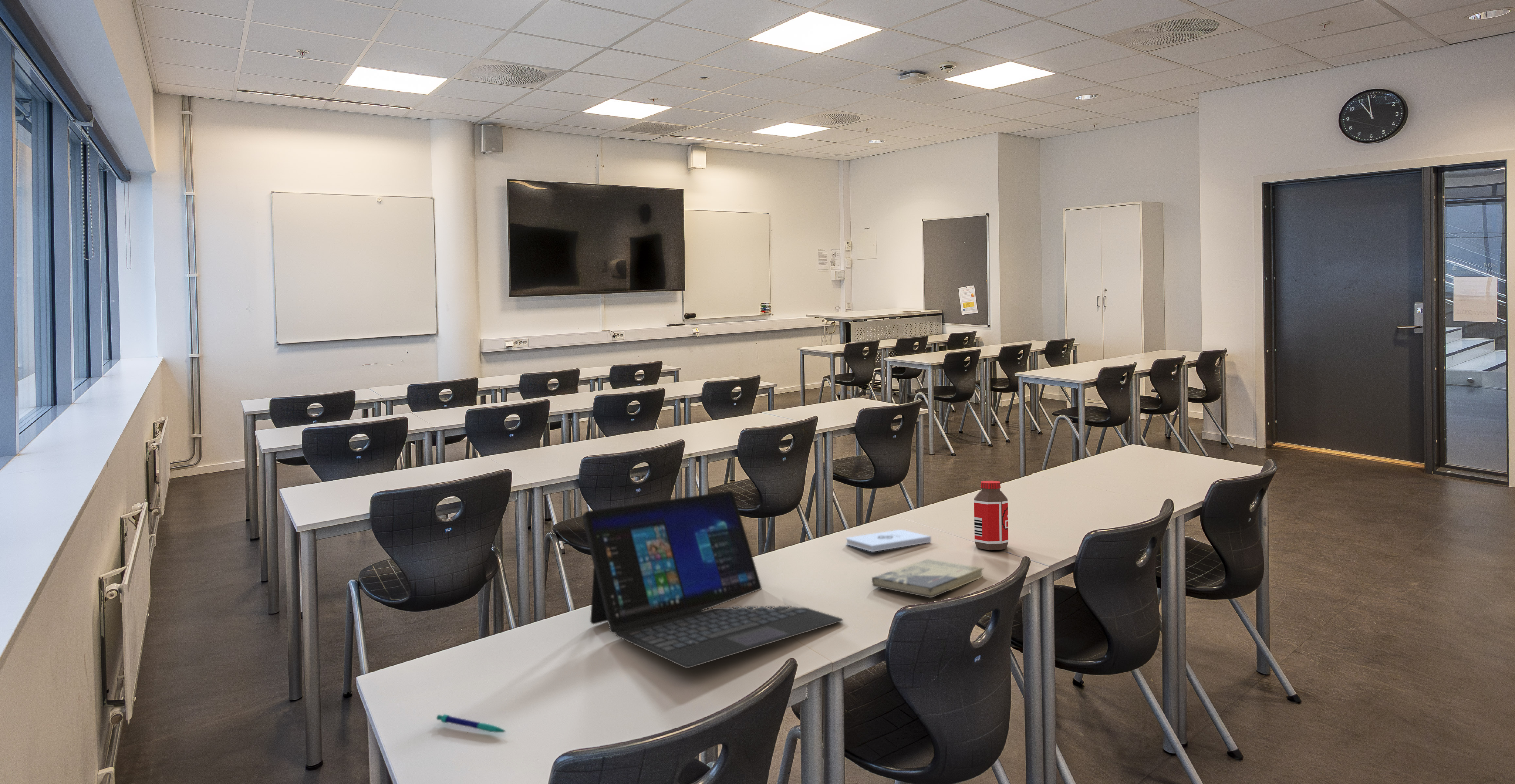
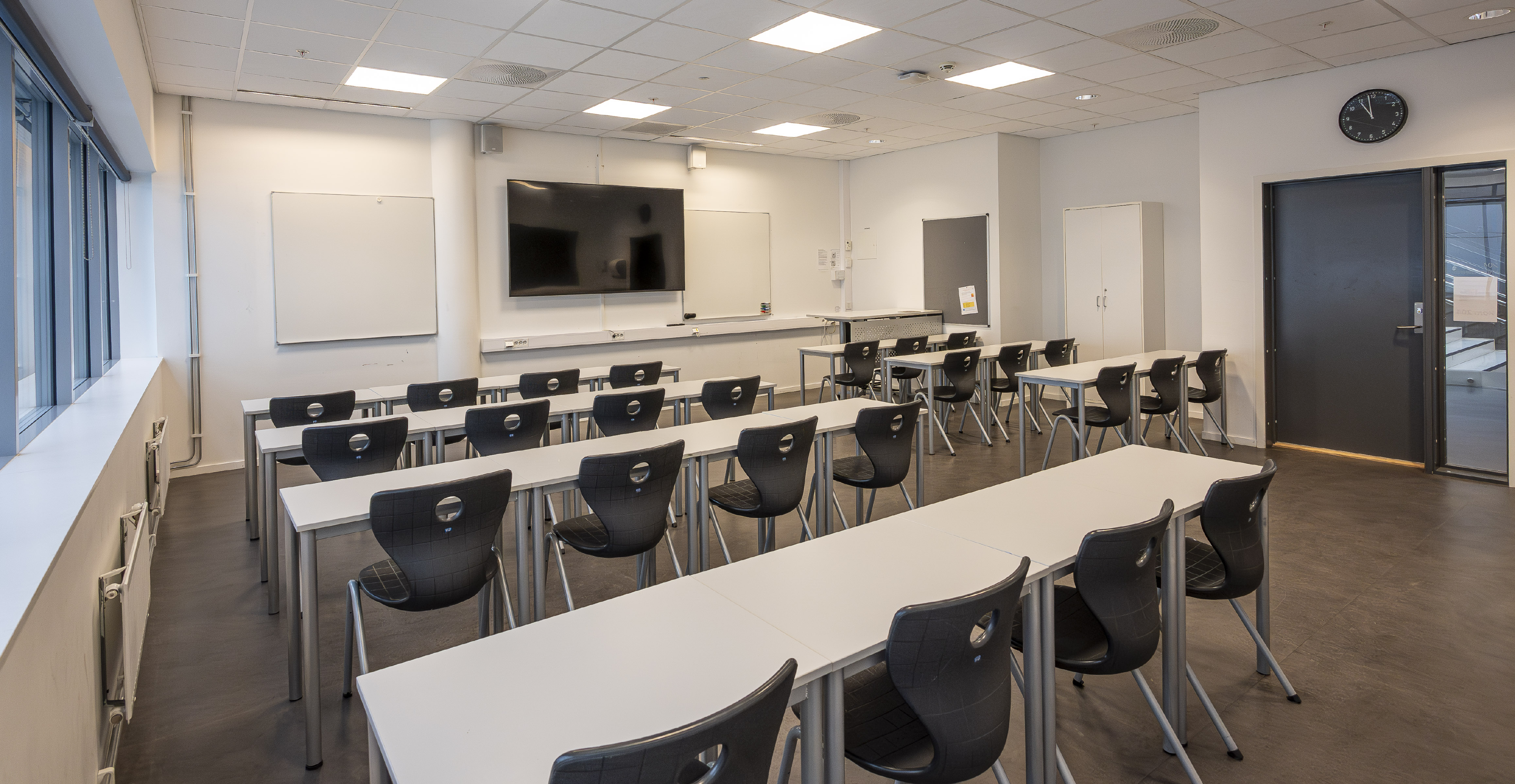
- pen (471, 724)
- bottle (991, 514)
- notepad (887, 540)
- laptop (712, 566)
- book (929, 577)
